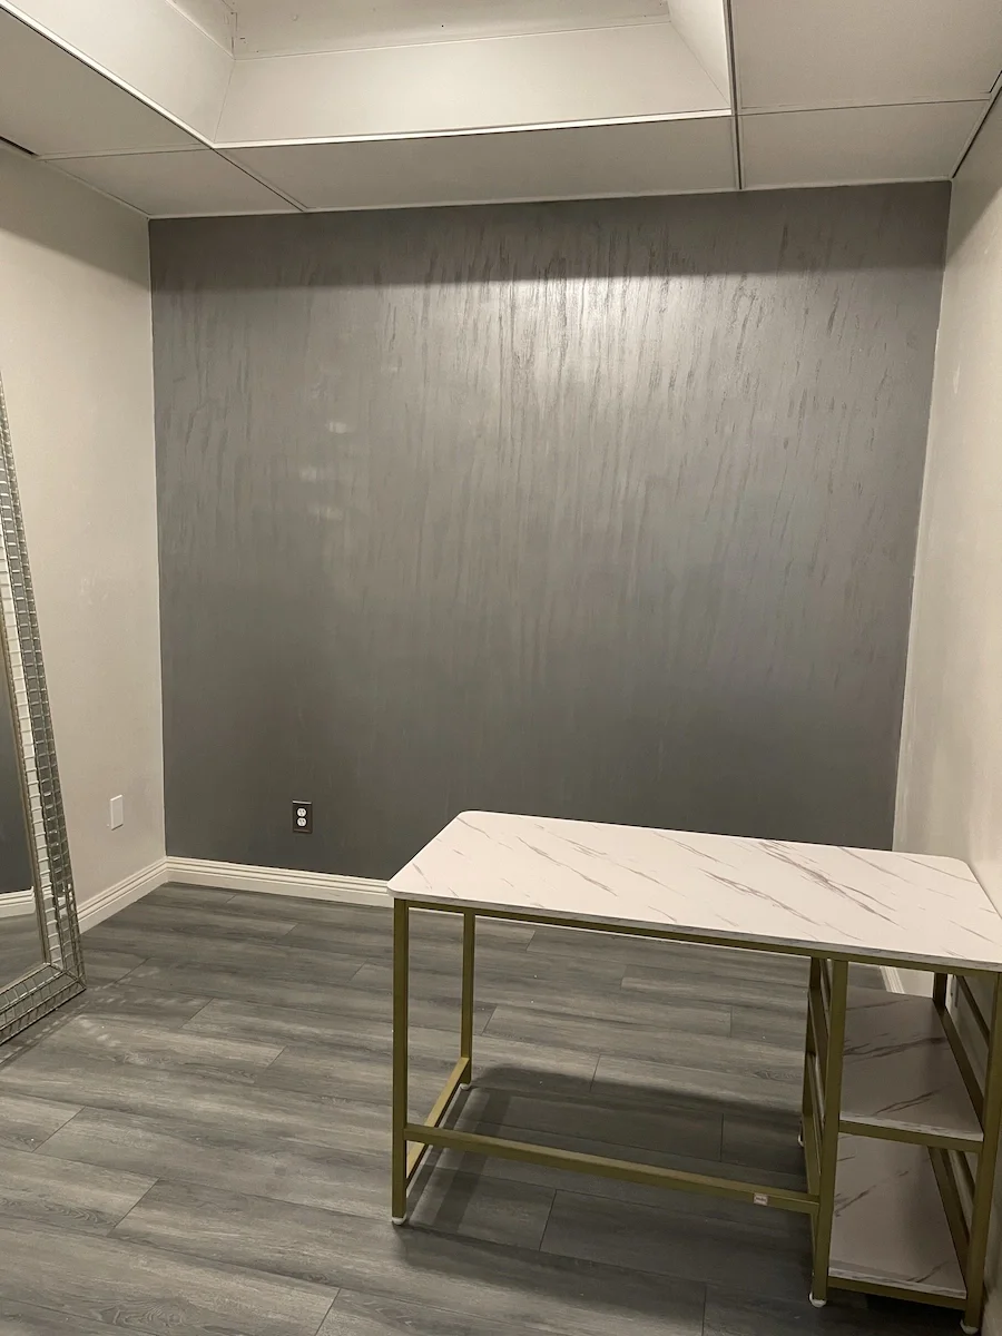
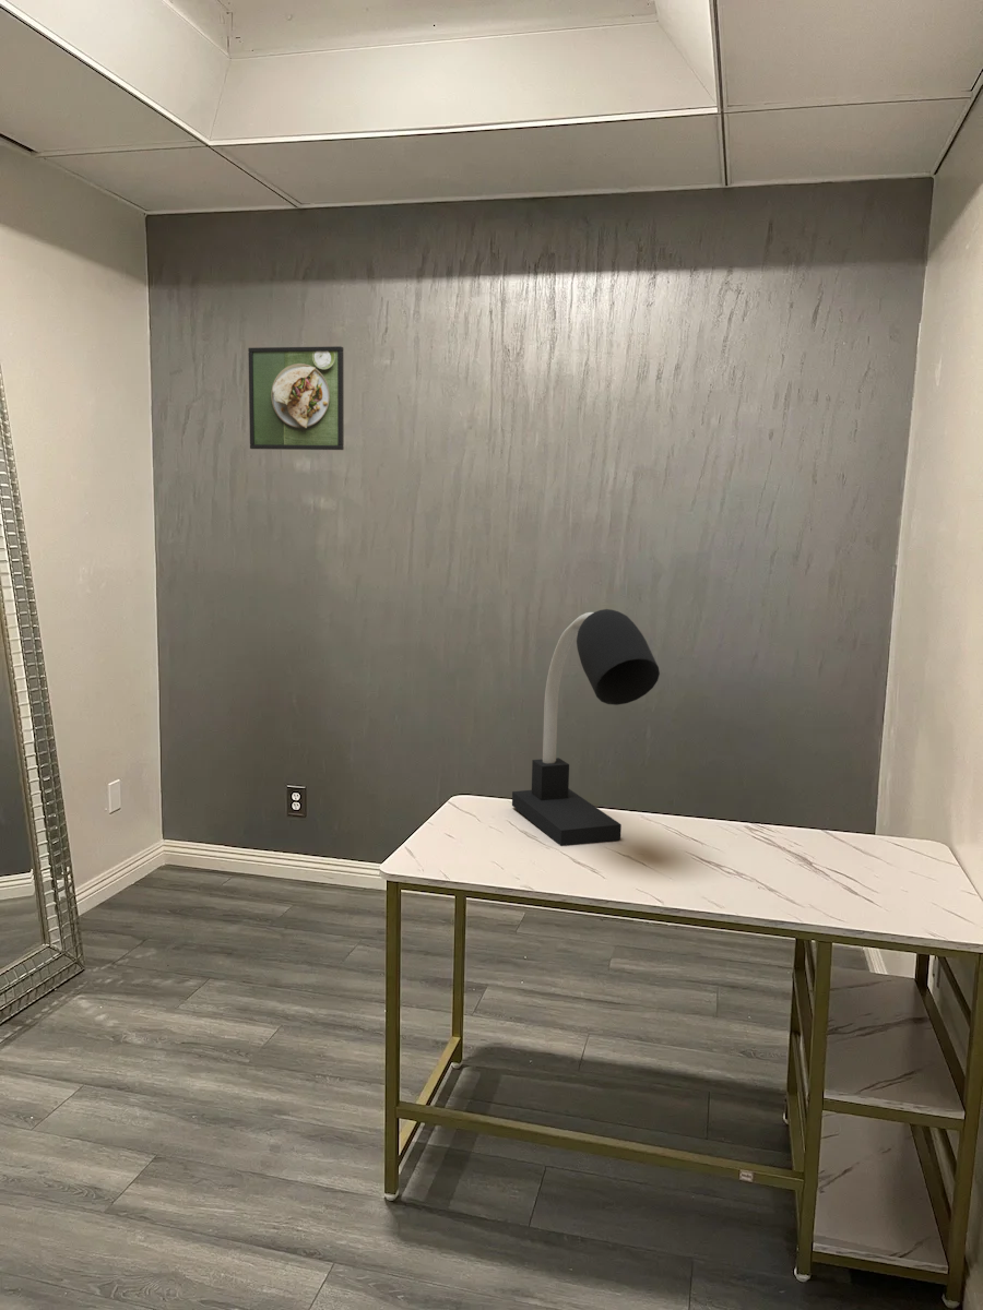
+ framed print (295, 398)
+ desk lamp (601, 701)
